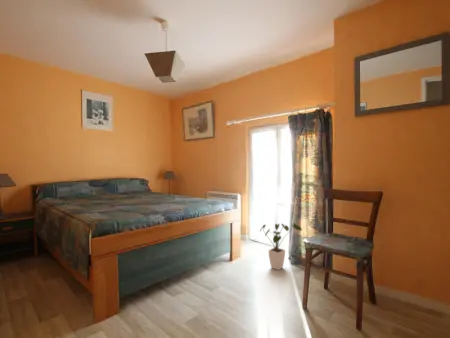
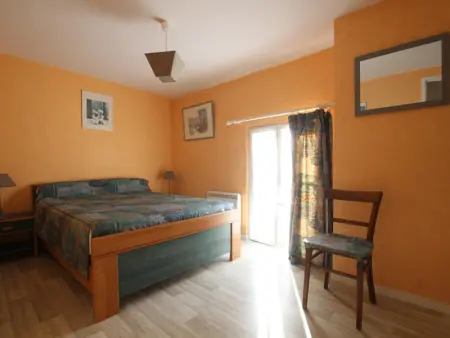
- house plant (279, 244)
